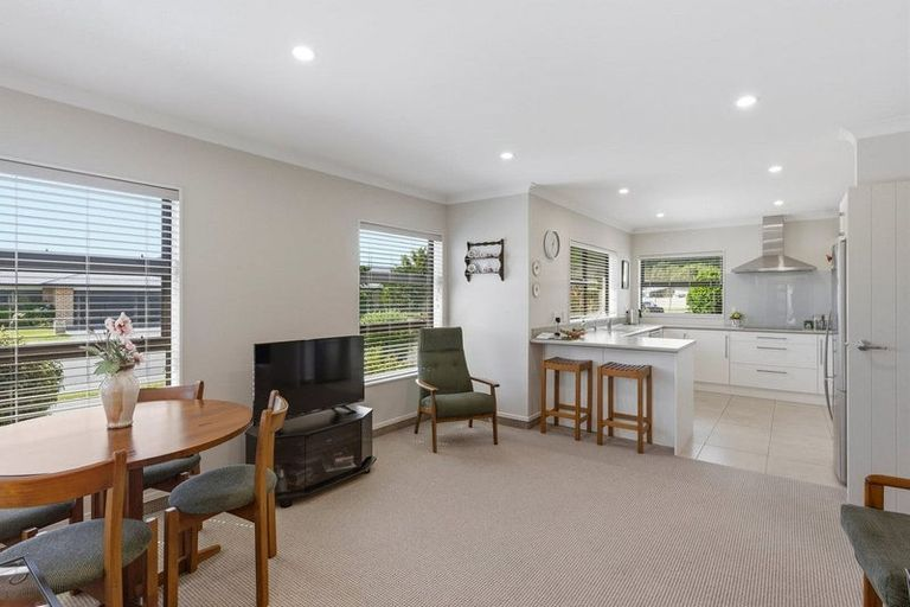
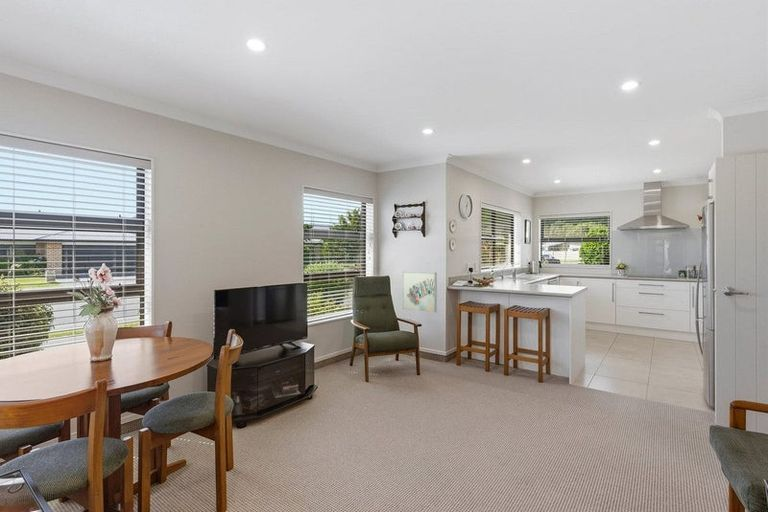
+ wall art (418, 291)
